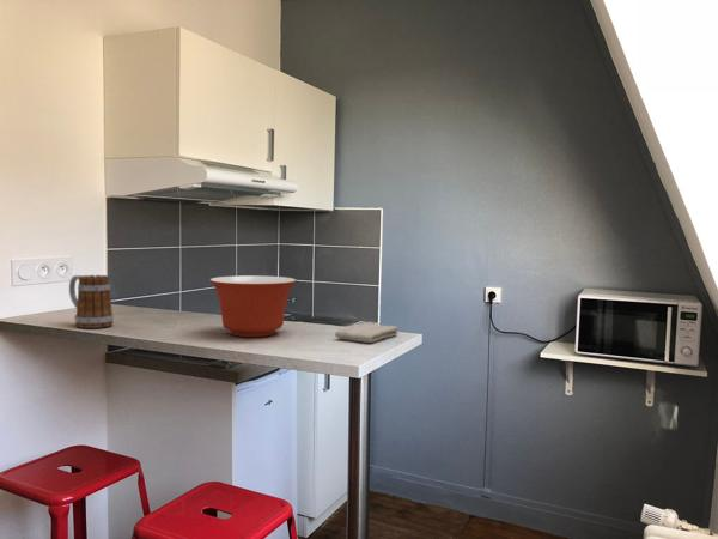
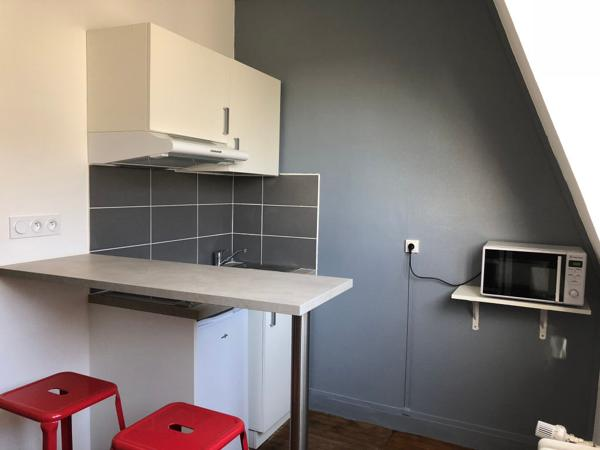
- mug (89, 299)
- mixing bowl (252, 305)
- washcloth (367, 332)
